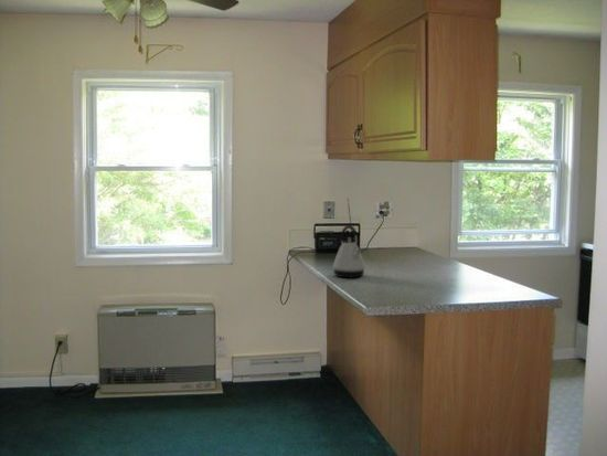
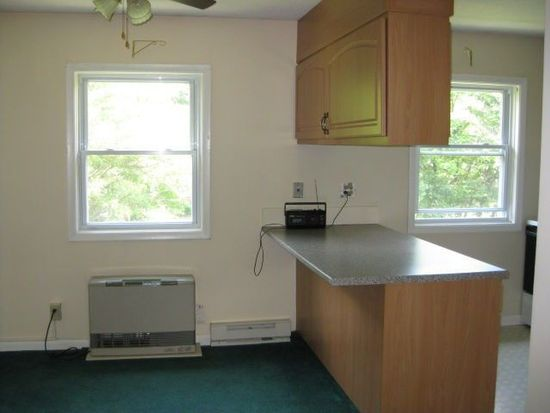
- kettle (349, 251)
